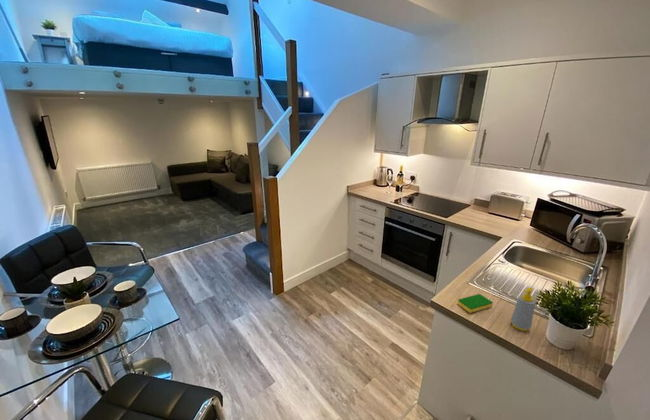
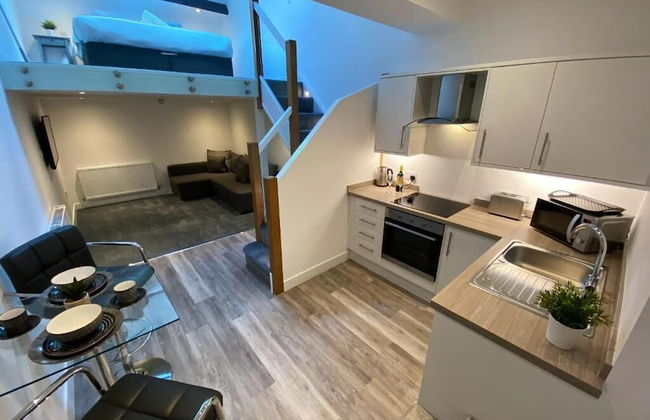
- soap bottle (524, 307)
- dish sponge (475, 302)
